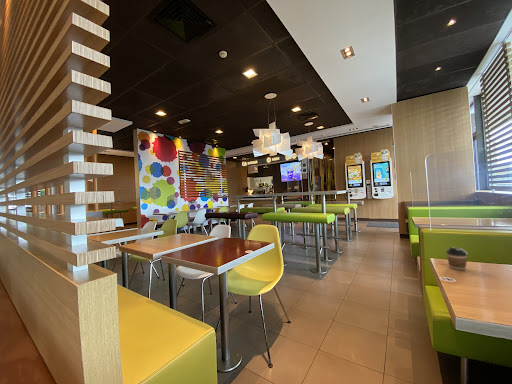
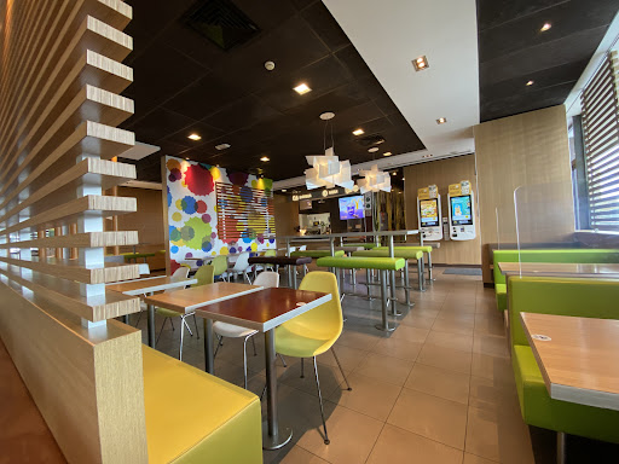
- coffee cup (456, 257)
